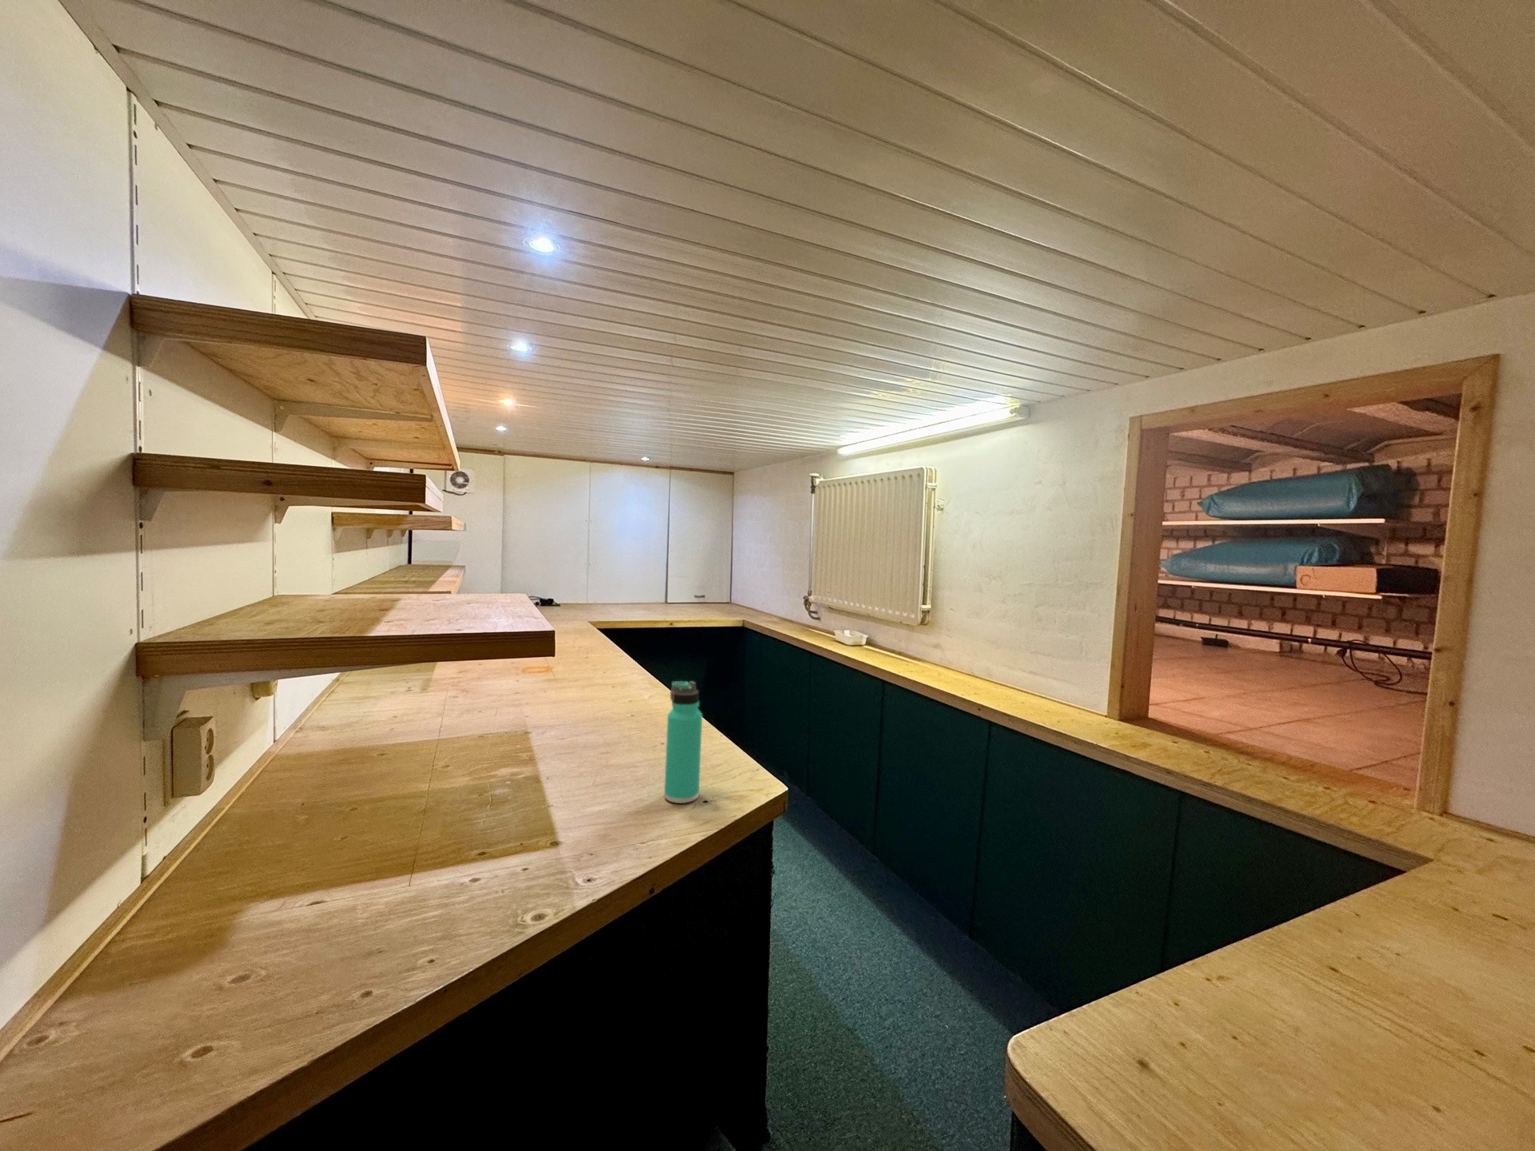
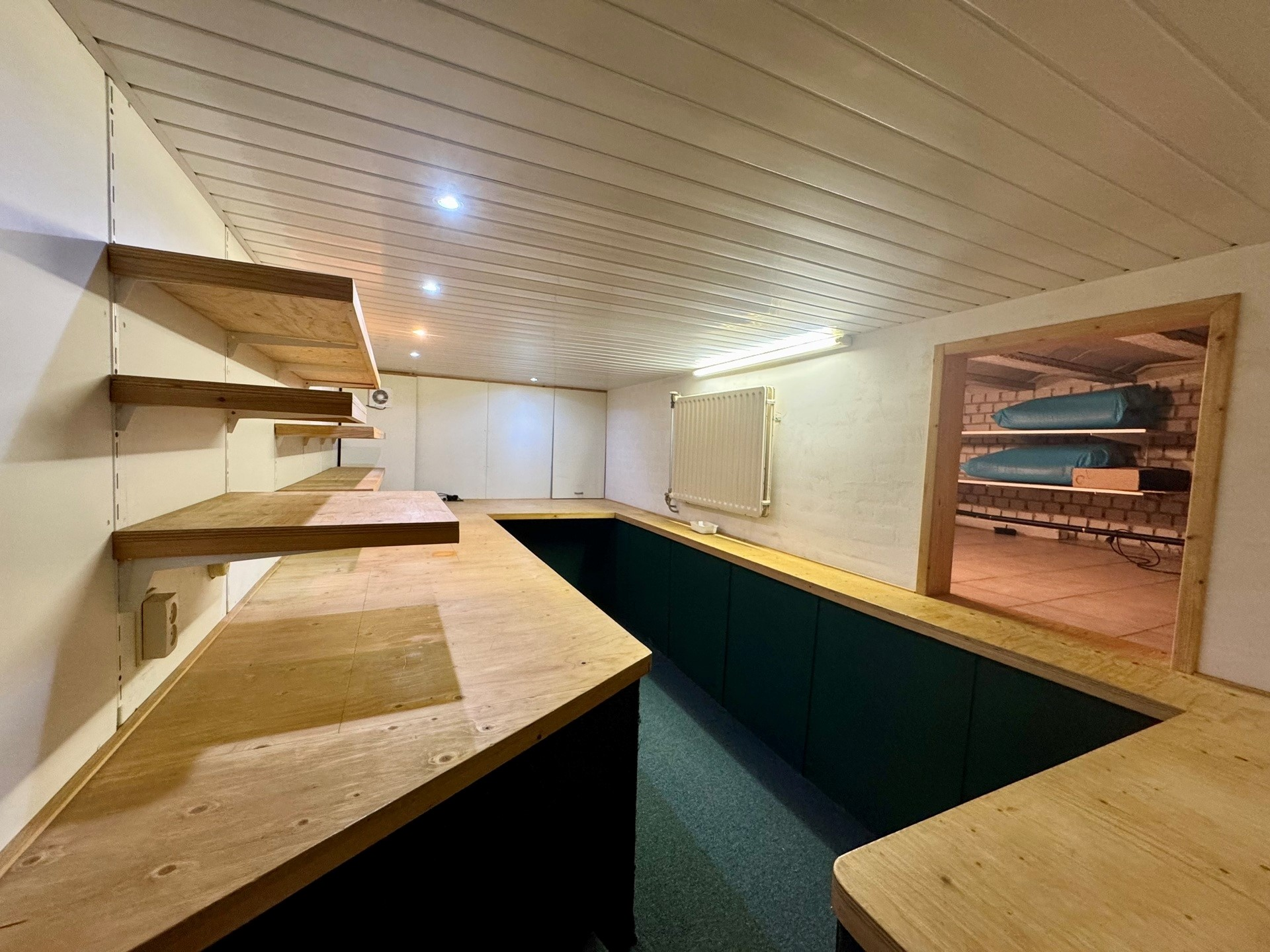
- thermos bottle (684, 739)
